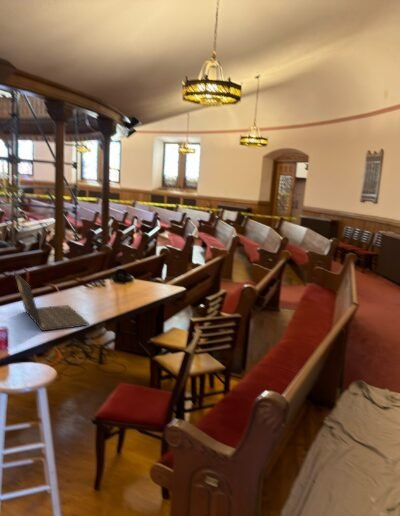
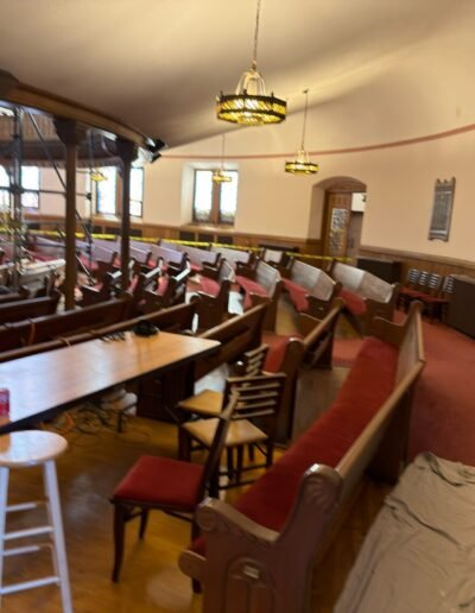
- laptop (51, 306)
